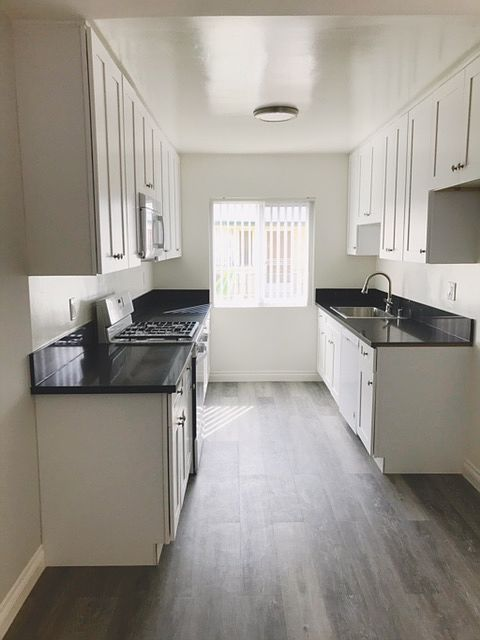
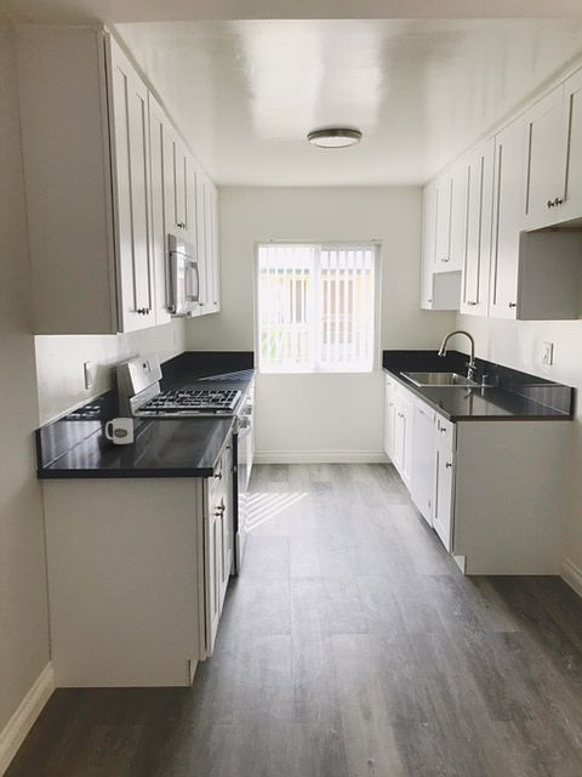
+ mug (119, 430)
